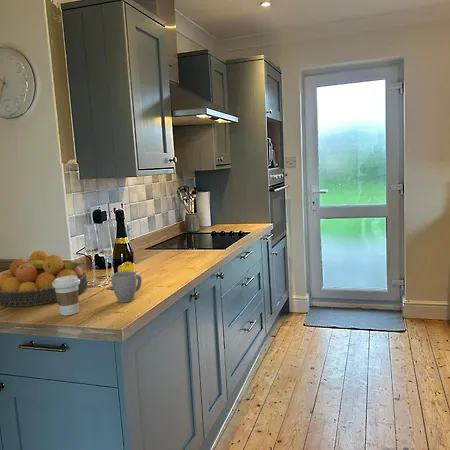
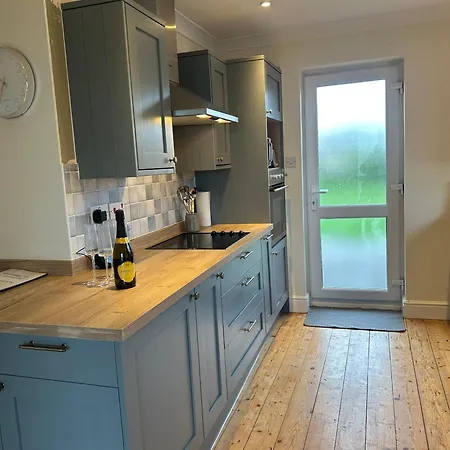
- coffee cup (67, 295)
- fruit bowl (39, 274)
- mug (128, 286)
